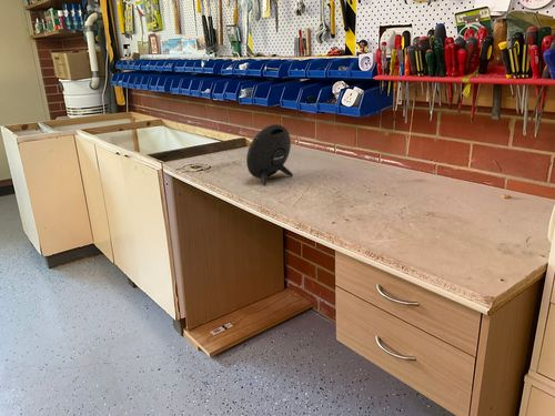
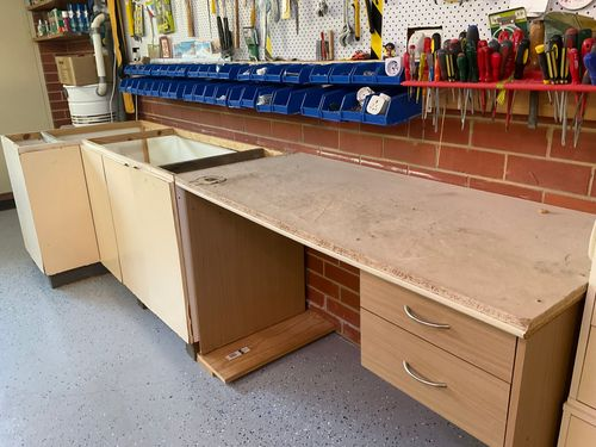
- speaker (269, 152)
